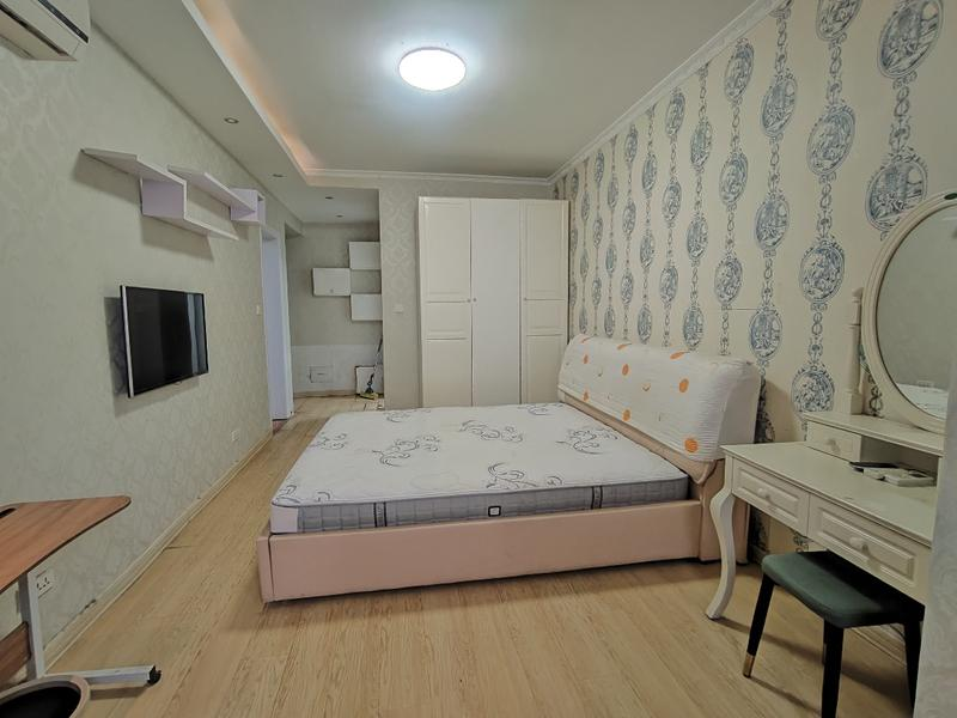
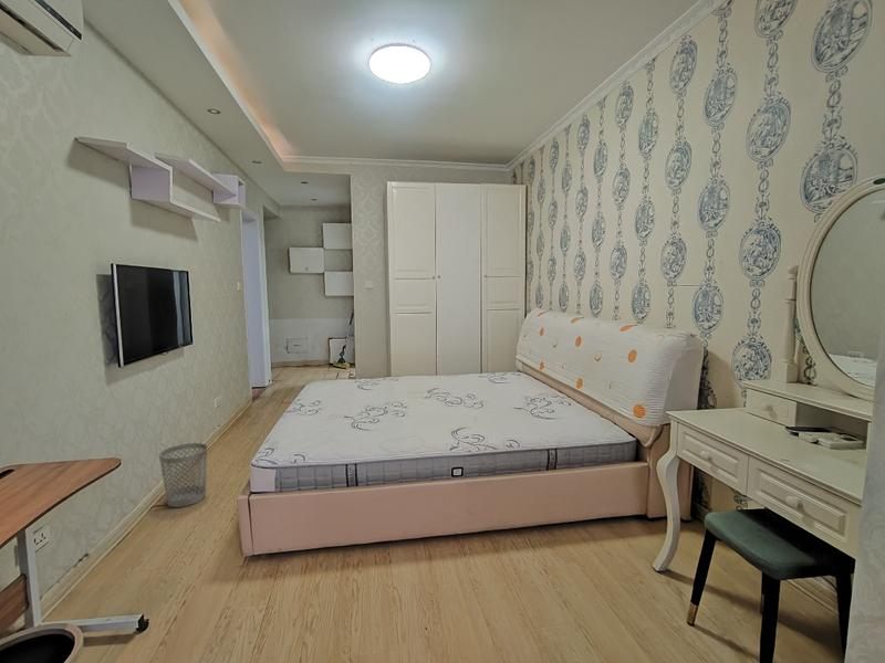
+ wastebasket (185, 474)
